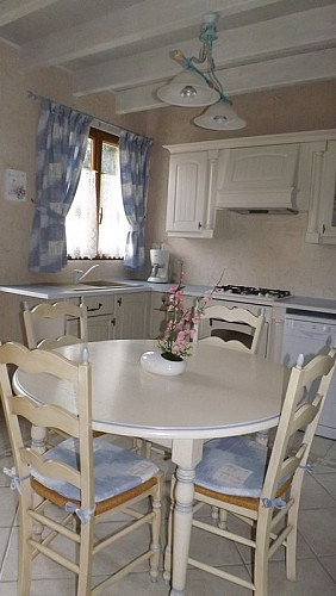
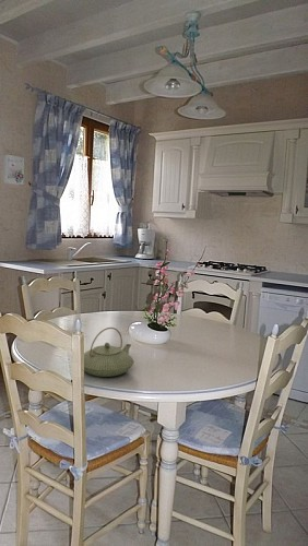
+ teapot (109, 348)
